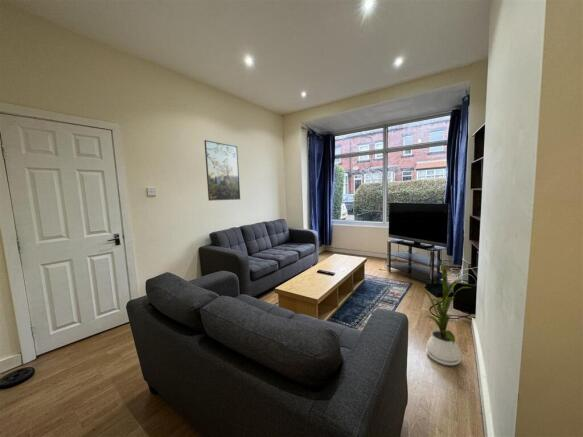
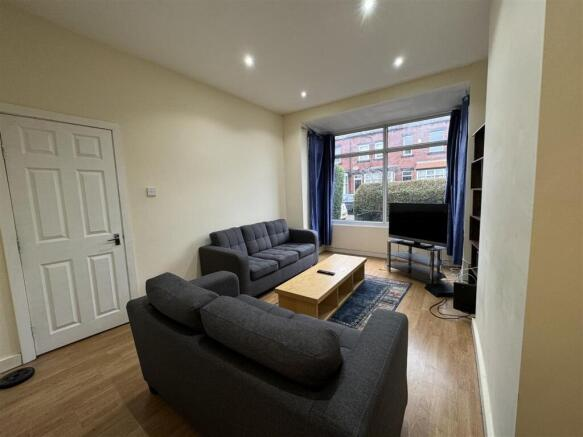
- house plant (444, 312)
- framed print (223, 172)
